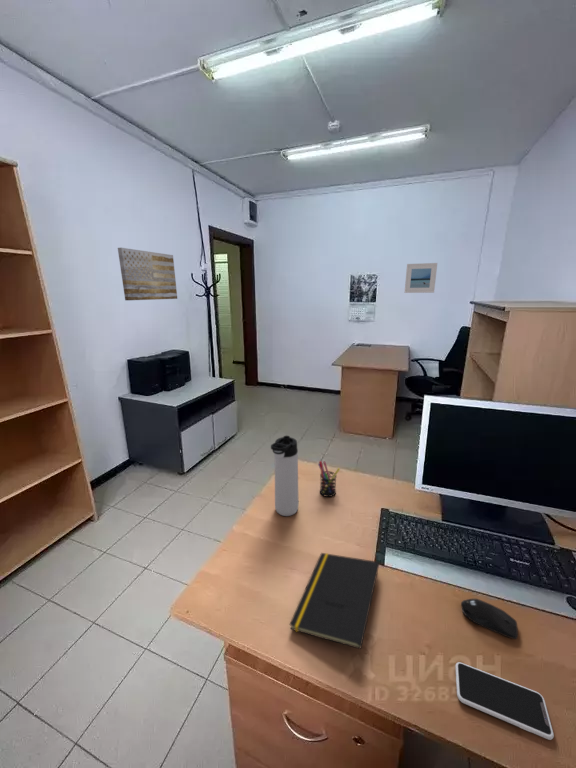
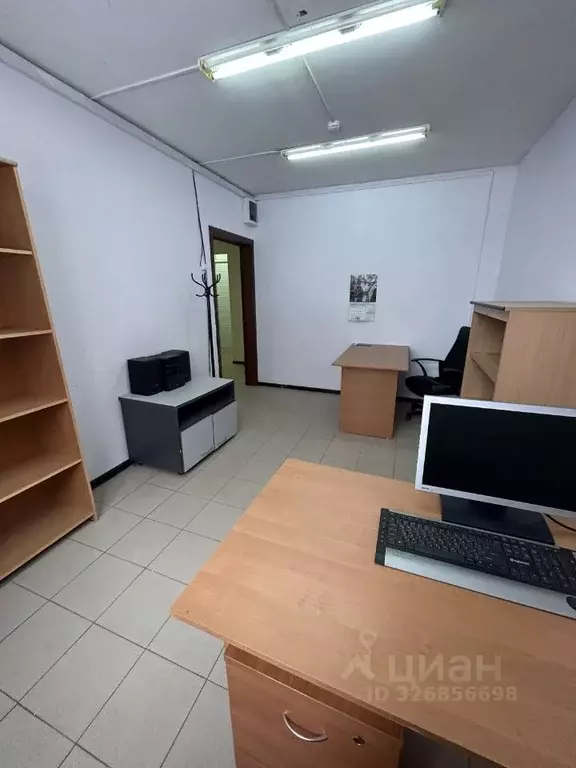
- thermos bottle (284, 477)
- pen holder (326, 478)
- smartphone (500, 697)
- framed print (420, 278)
- computer mouse (491, 615)
- wall art (150, 276)
- notepad (337, 593)
